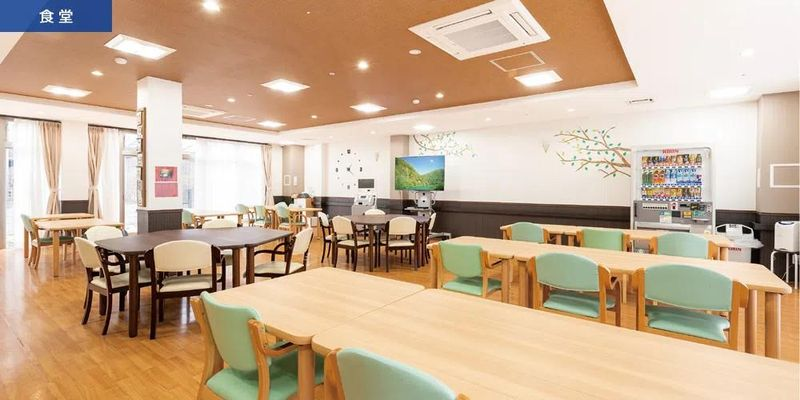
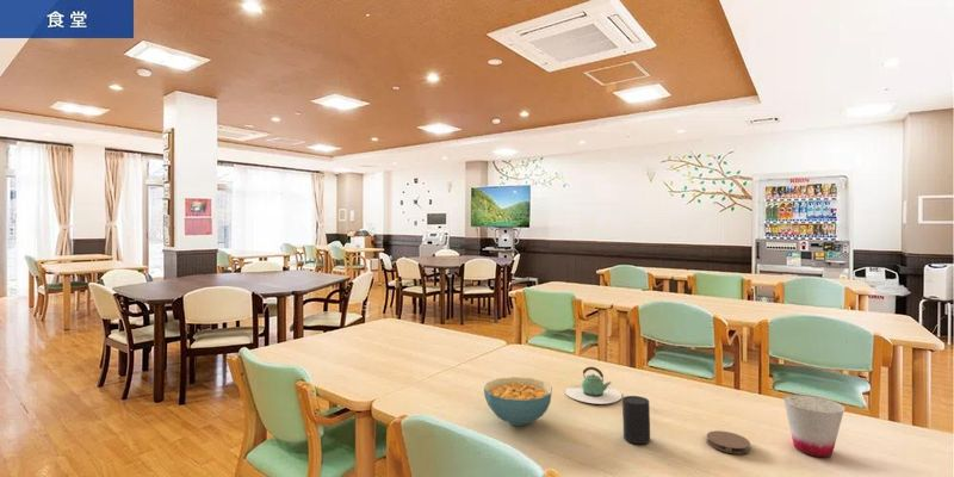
+ teapot (593, 379)
+ coaster (727, 441)
+ cup (636, 419)
+ cereal bowl (518, 404)
+ cup (812, 426)
